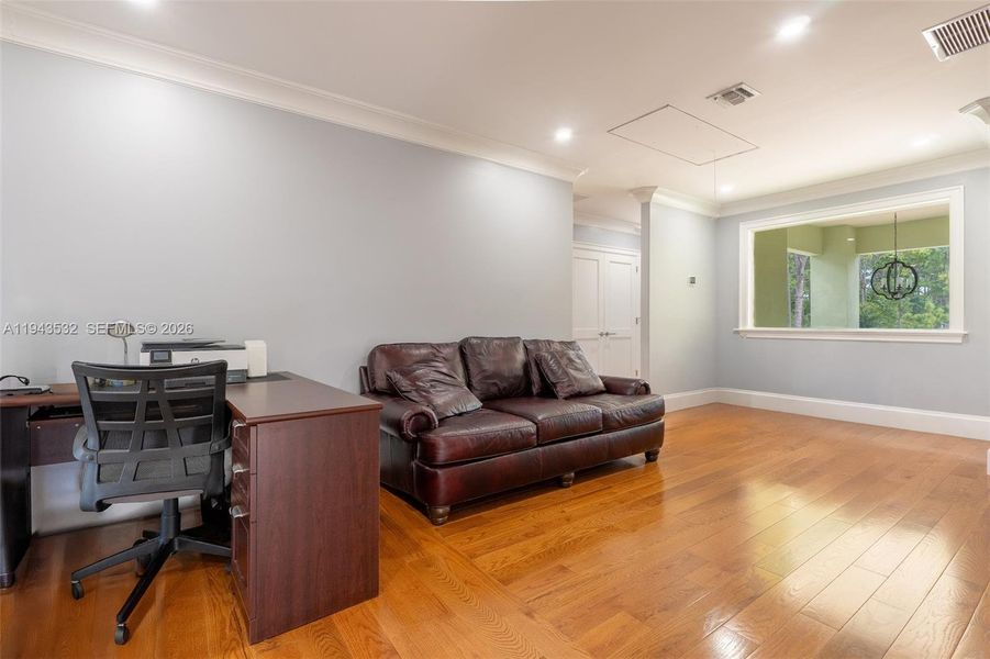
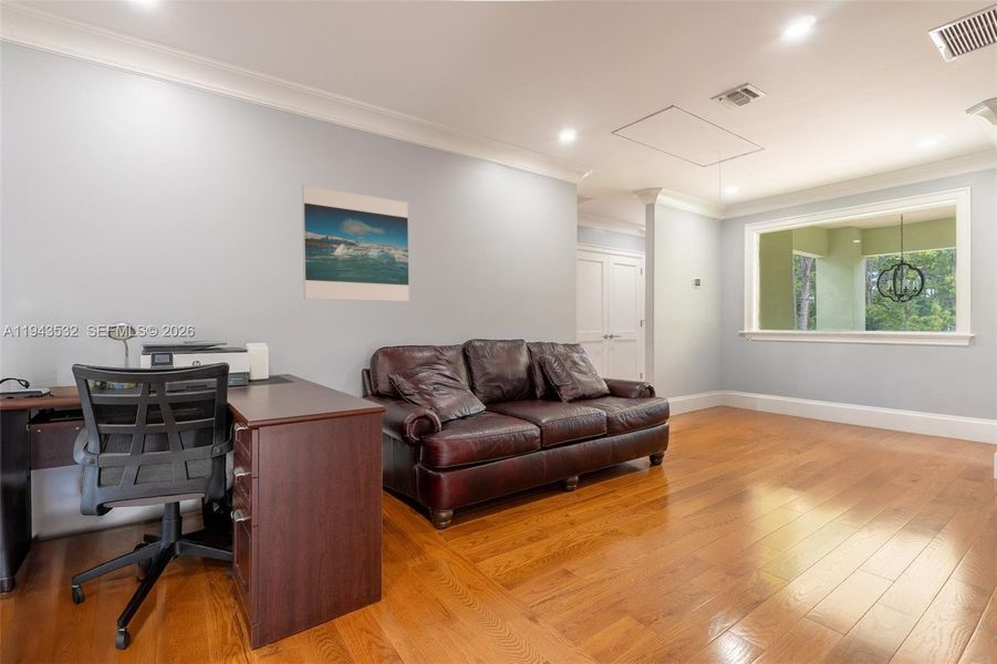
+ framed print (359, 247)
